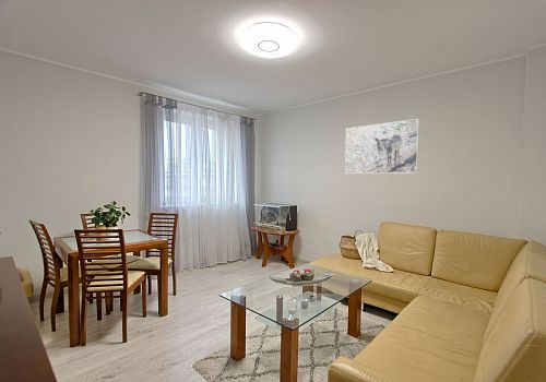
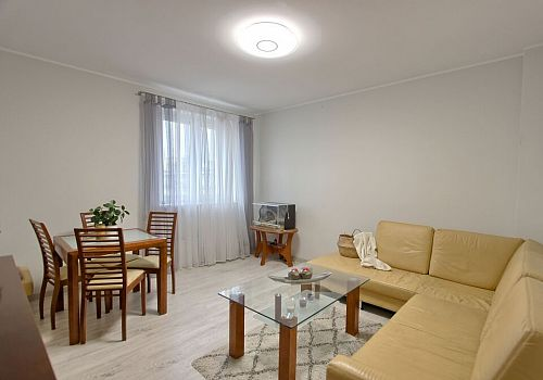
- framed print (379, 148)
